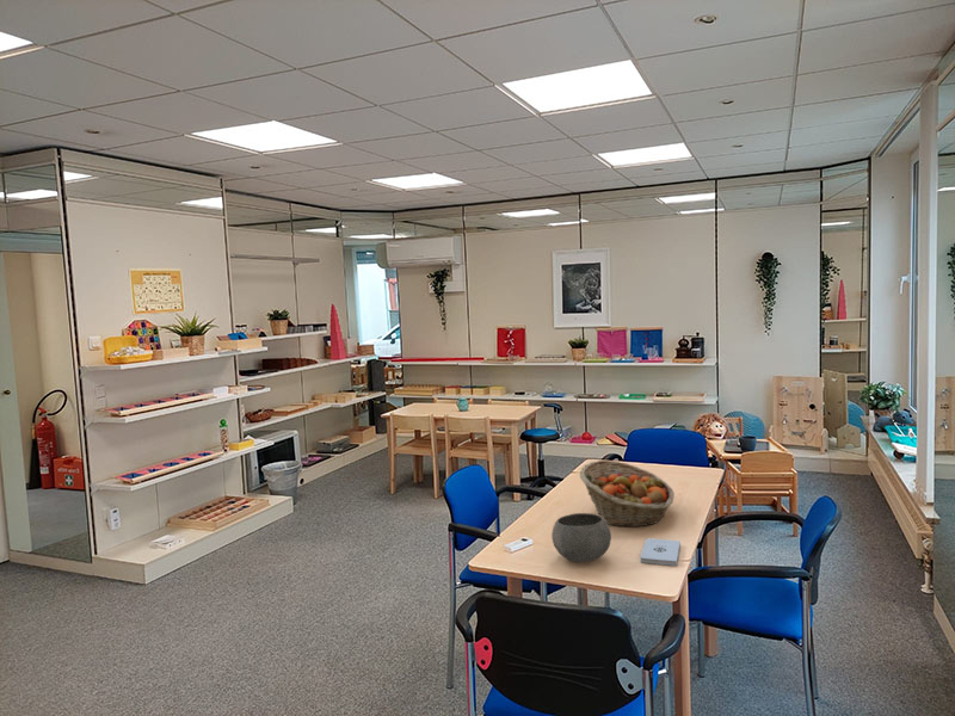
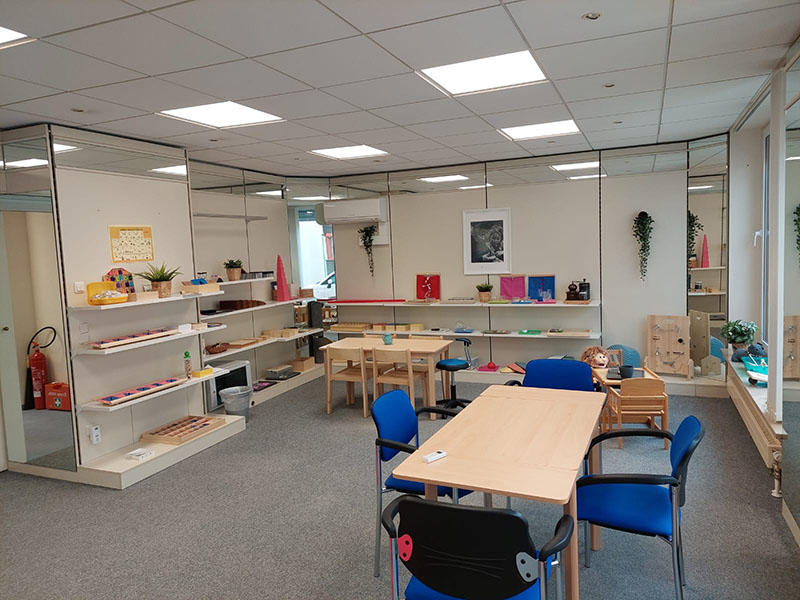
- bowl (580, 538)
- fruit basket (626, 490)
- notepad (660, 550)
